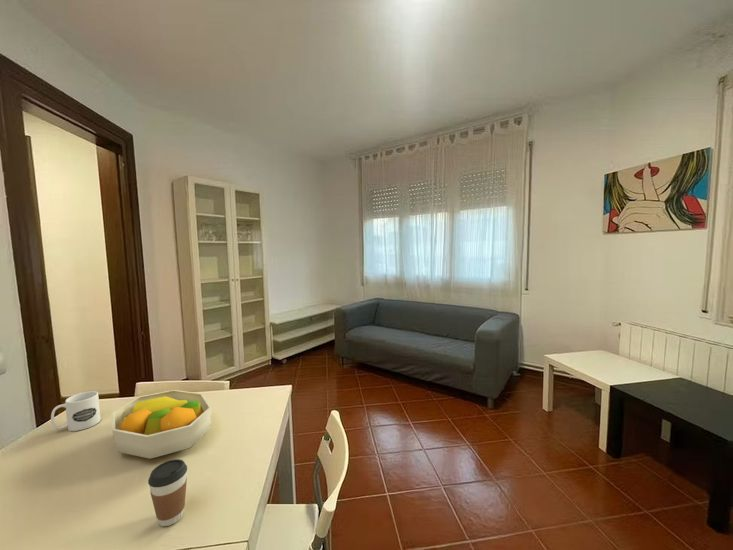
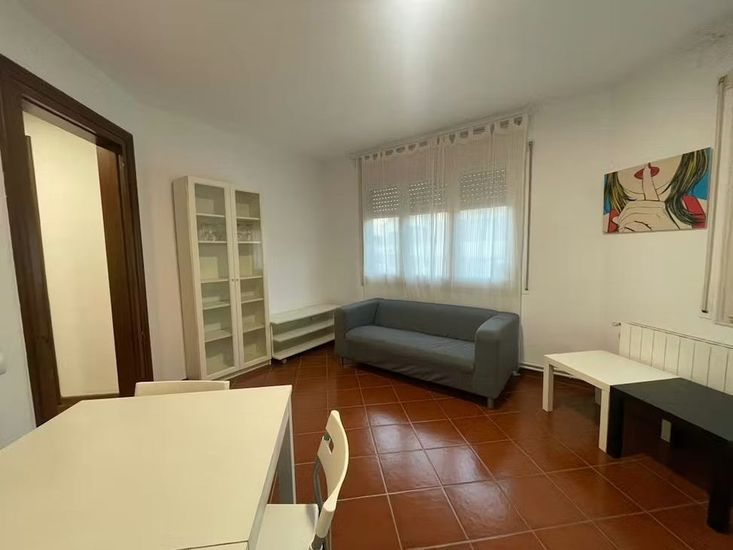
- coffee cup (169, 492)
- fruit bowl (162, 417)
- mug (76, 412)
